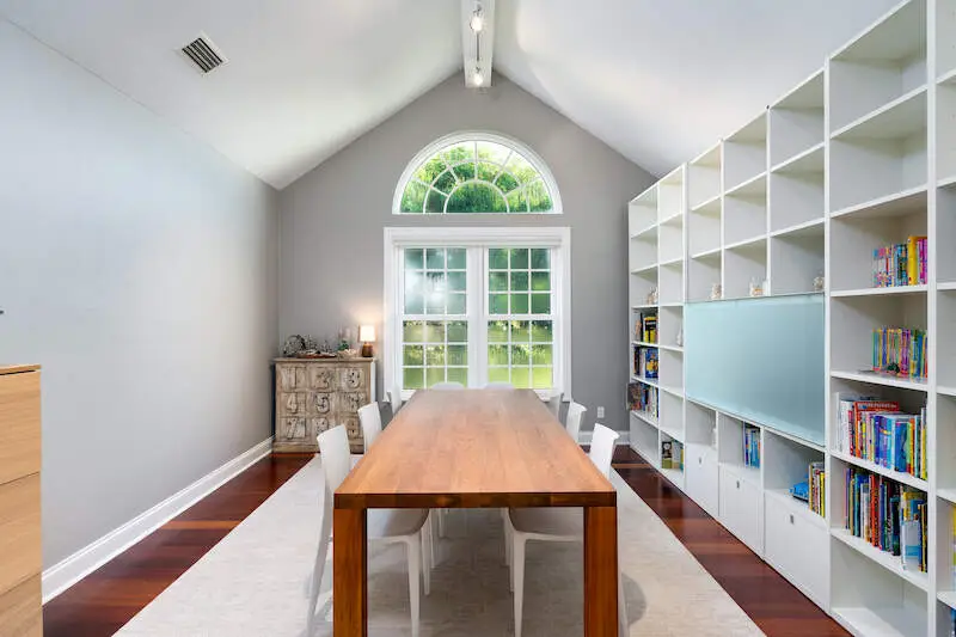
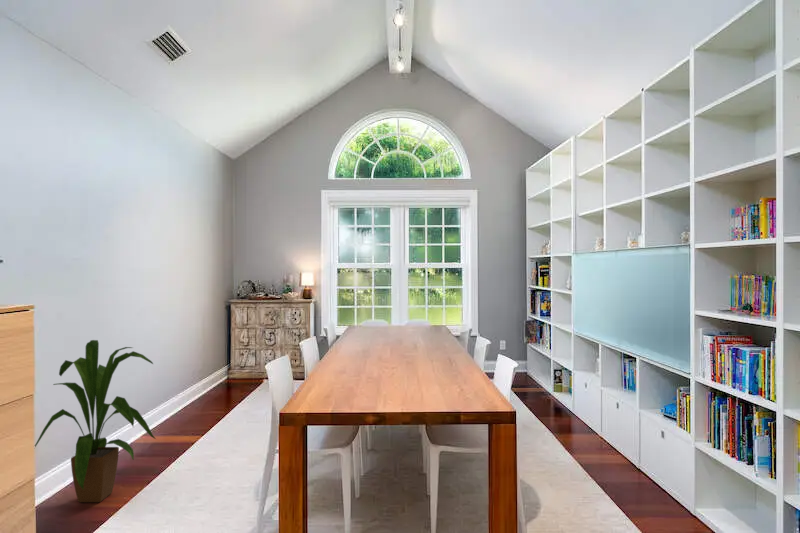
+ house plant (105, 412)
